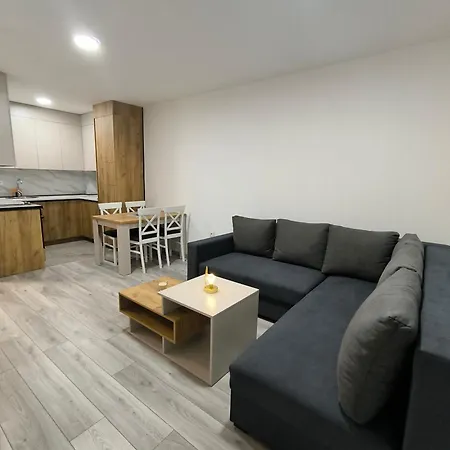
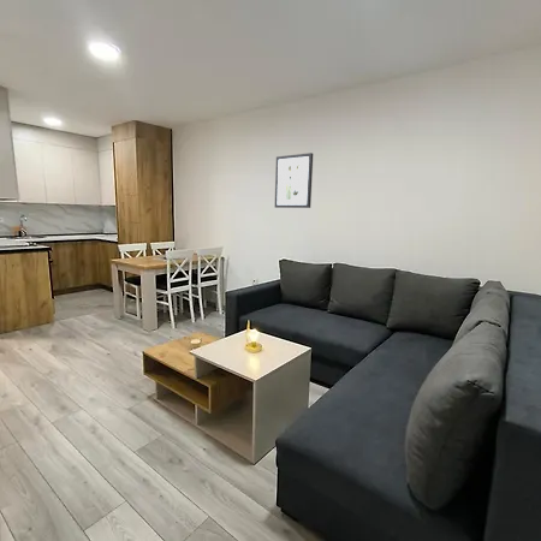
+ wall art (292, 182)
